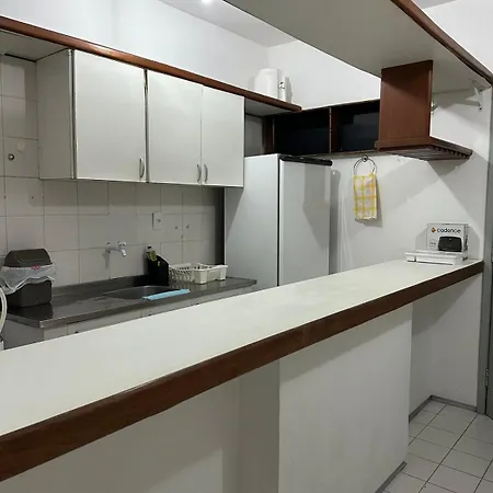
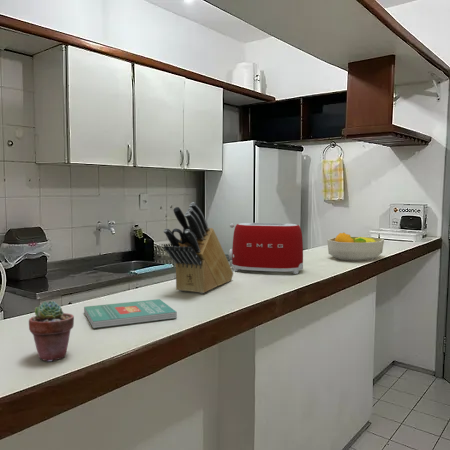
+ potted succulent (51, 328)
+ knife block (200, 245)
+ book (129, 312)
+ fruit bowl (355, 244)
+ toaster (265, 246)
